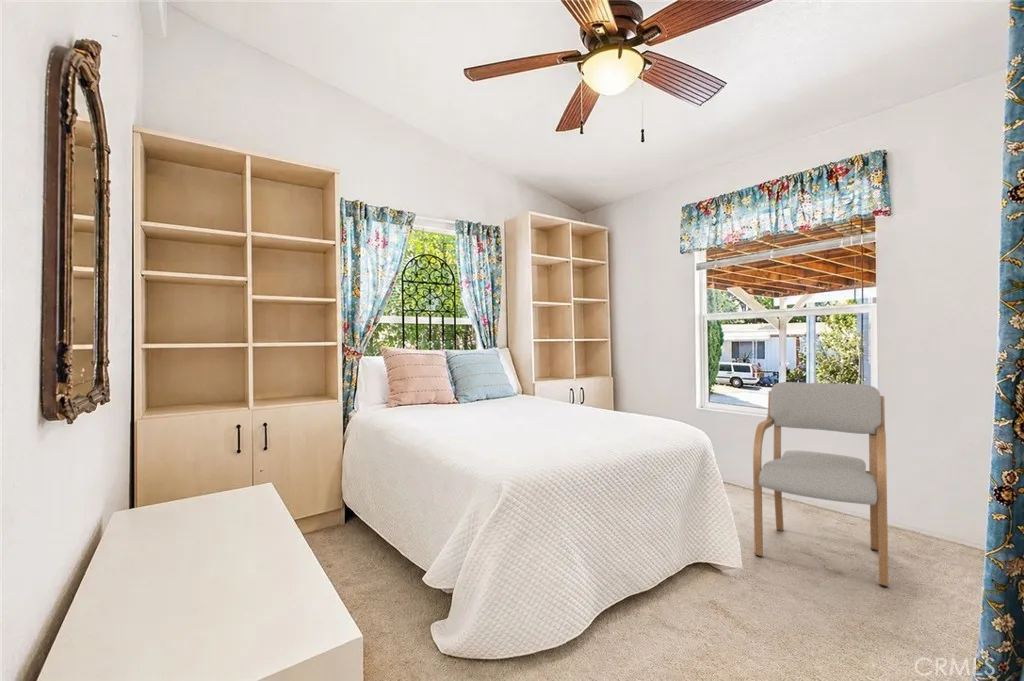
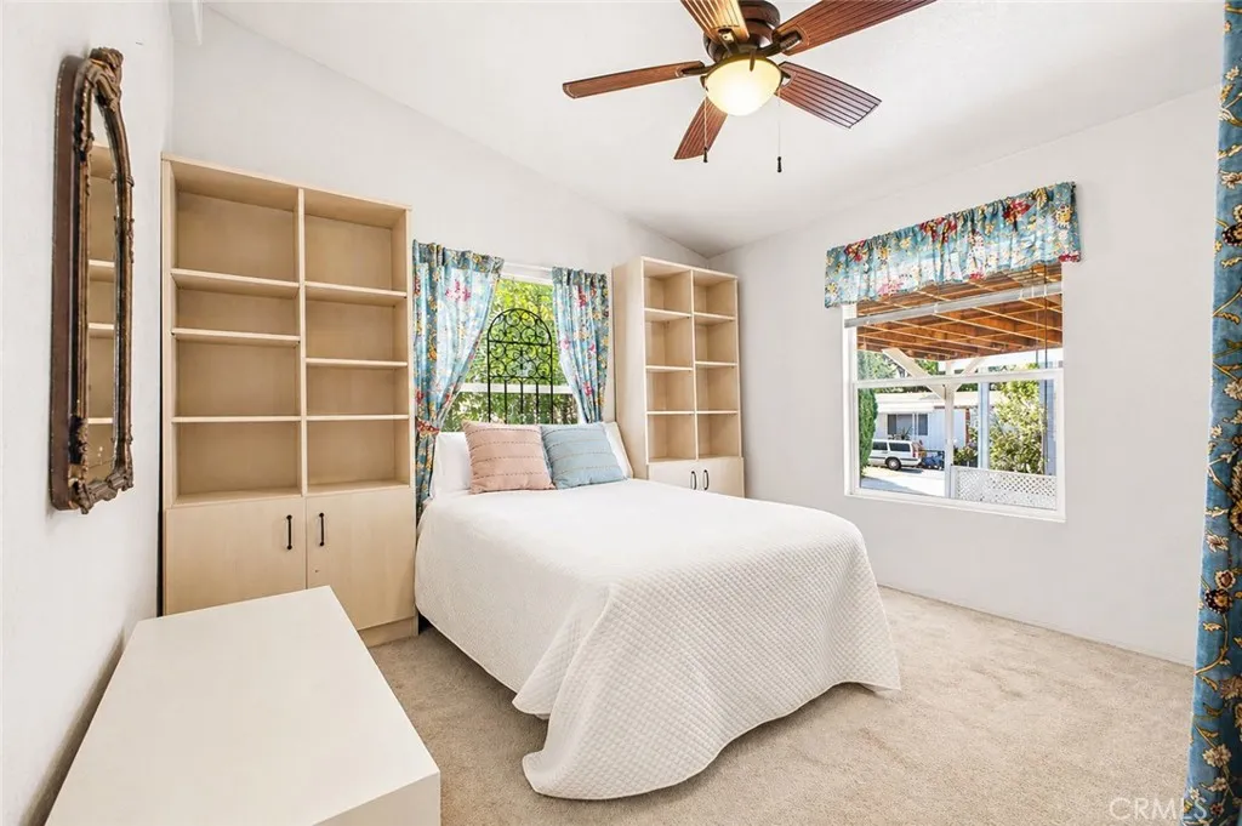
- armchair (819, 471)
